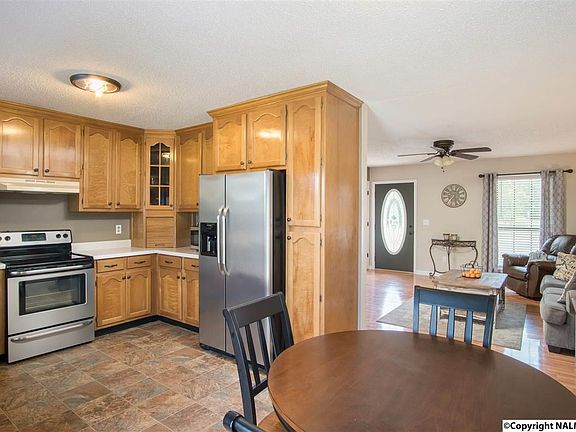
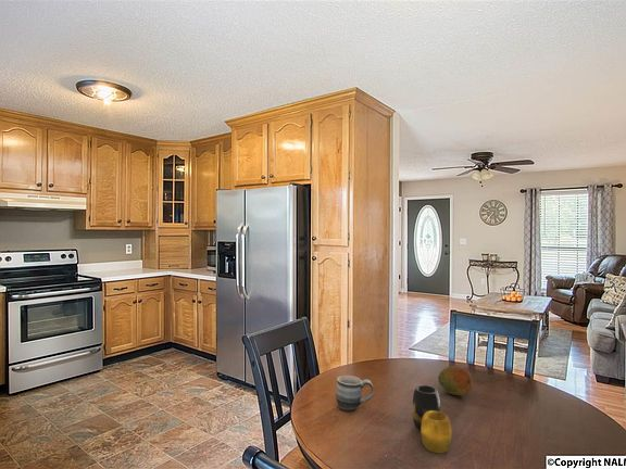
+ fruit (453, 379)
+ vase (430, 416)
+ mug (353, 392)
